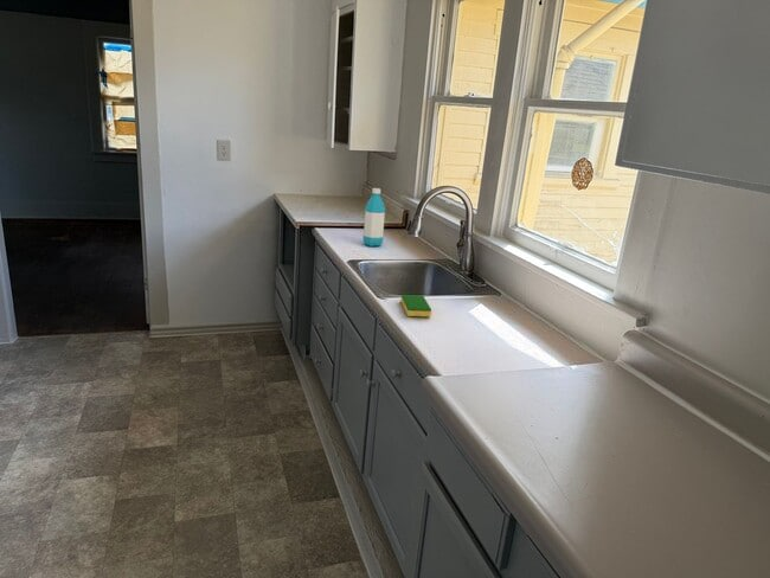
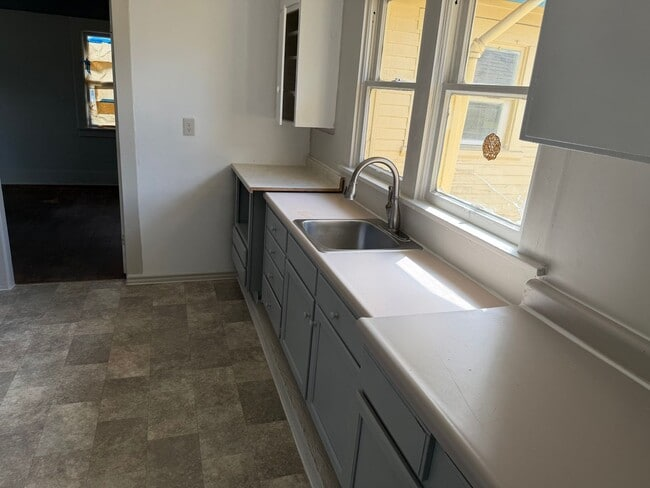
- dish sponge (415, 304)
- water bottle (374, 217)
